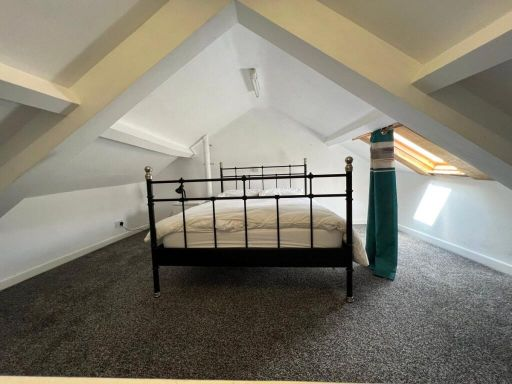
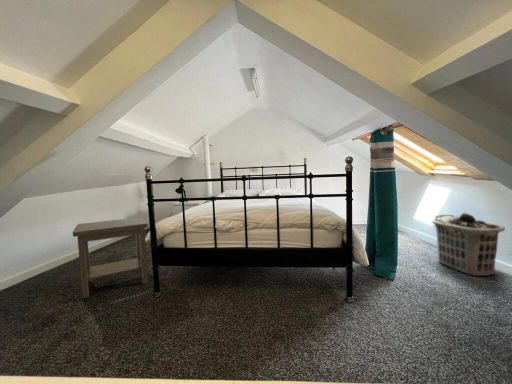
+ clothes hamper (464, 241)
+ side table (114, 262)
